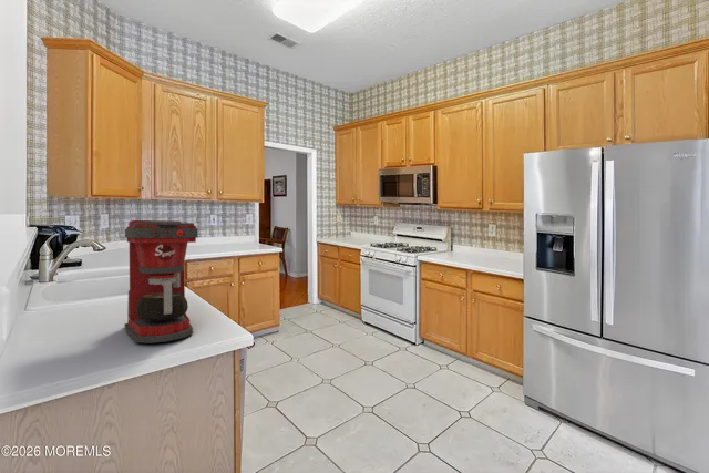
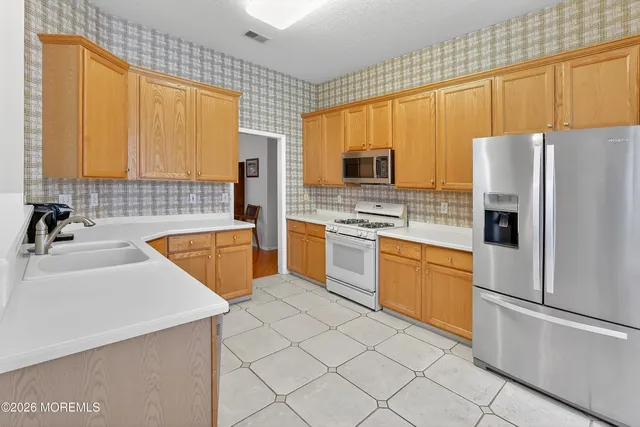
- coffee maker (161, 276)
